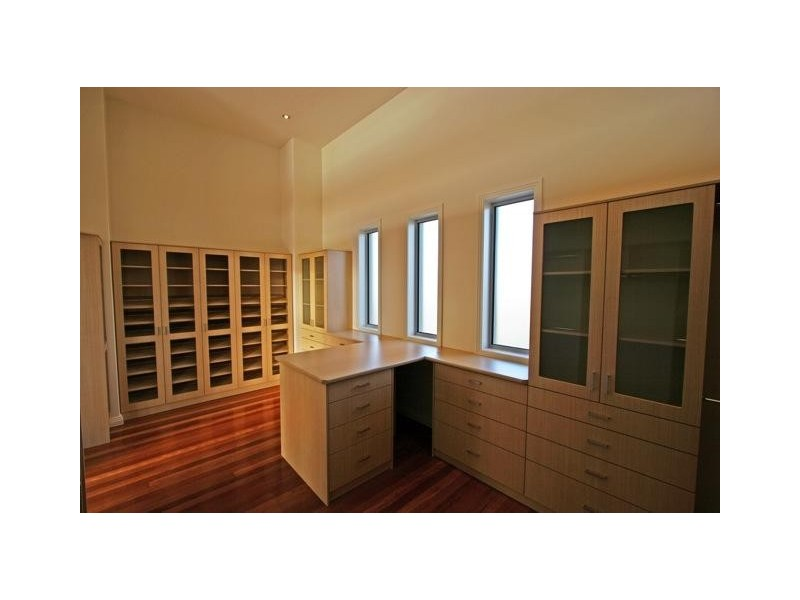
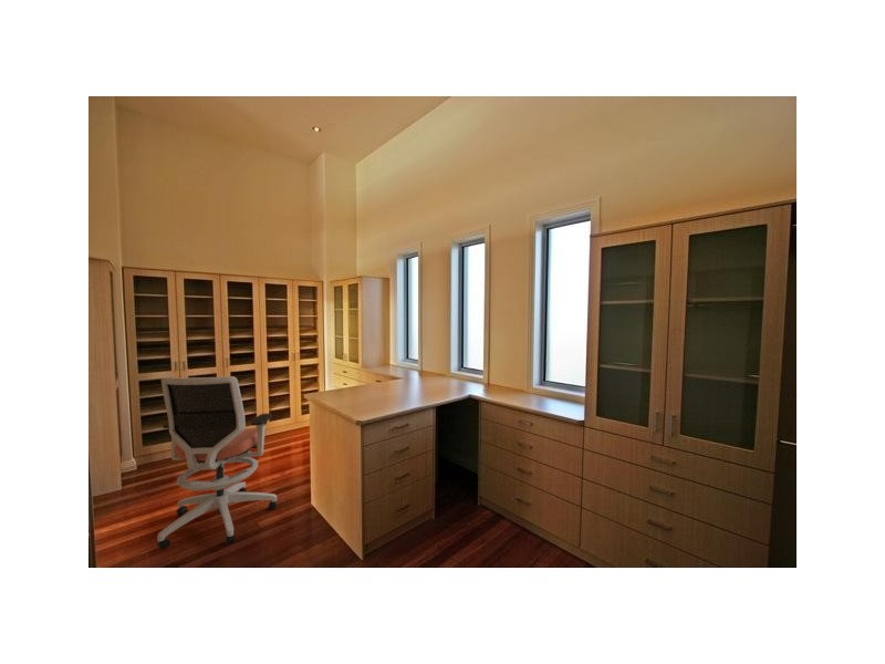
+ office chair (221, 444)
